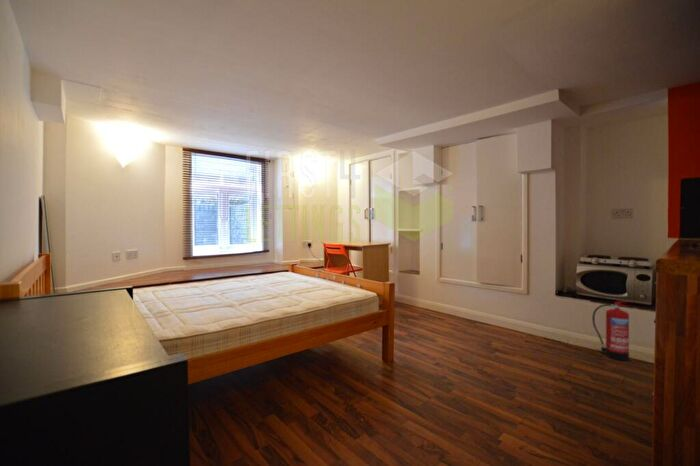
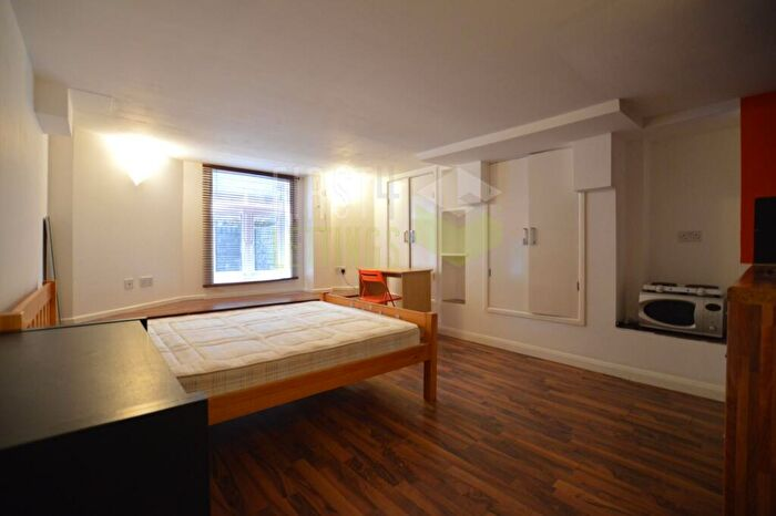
- fire extinguisher (611, 327)
